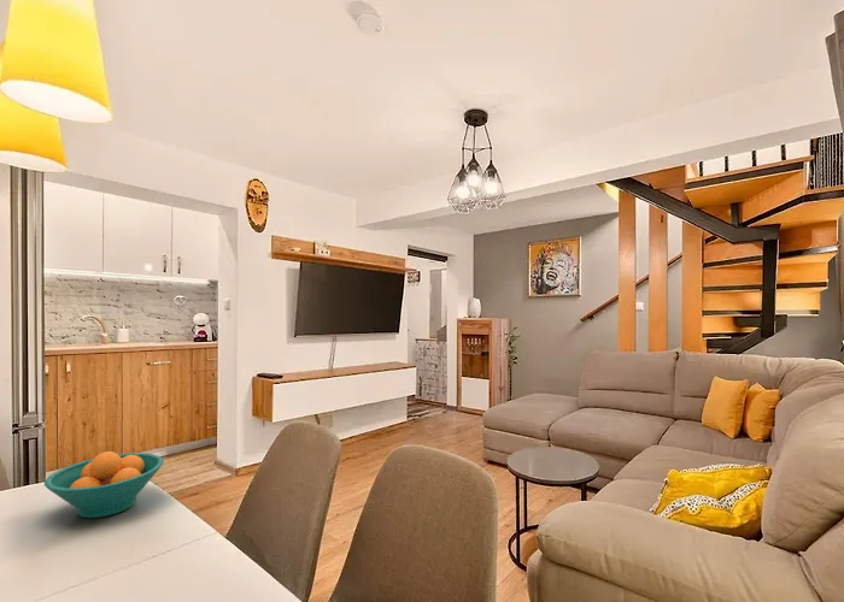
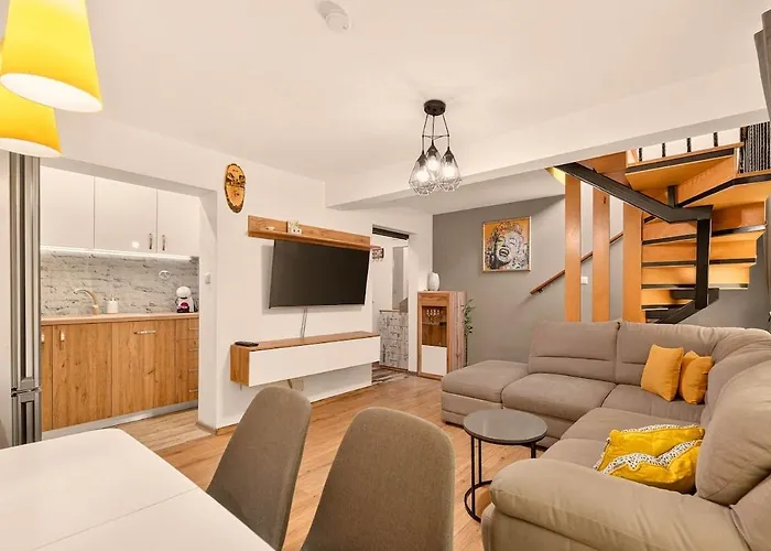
- fruit bowl (107, 479)
